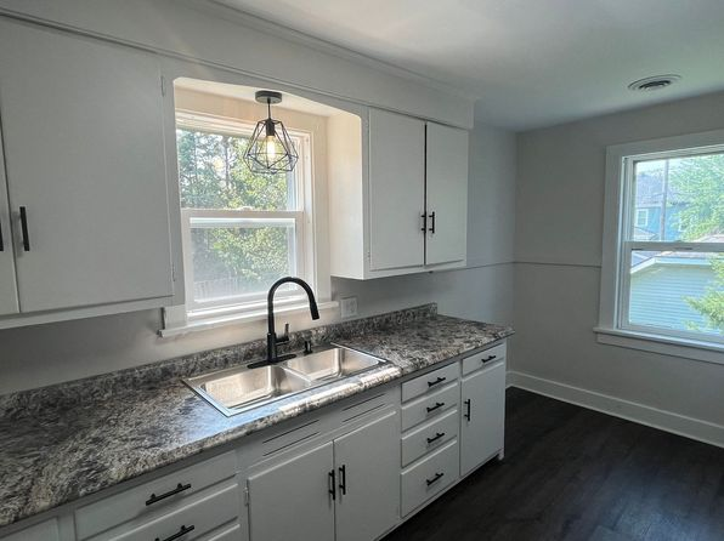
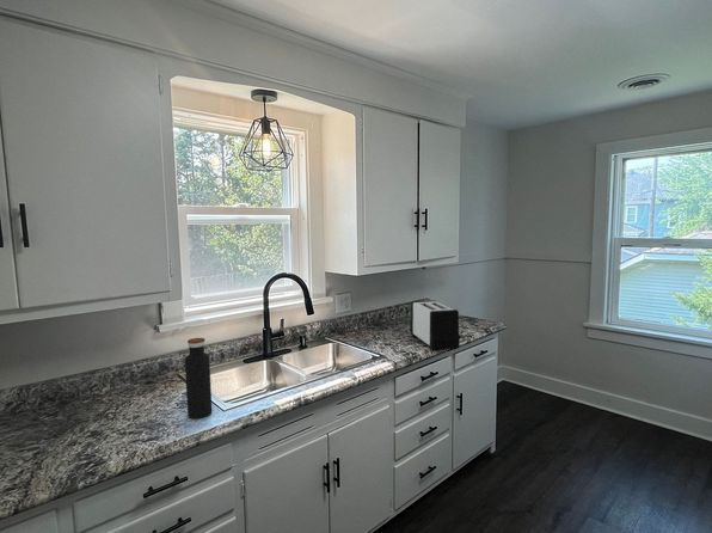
+ toaster (432, 324)
+ water bottle (197, 376)
